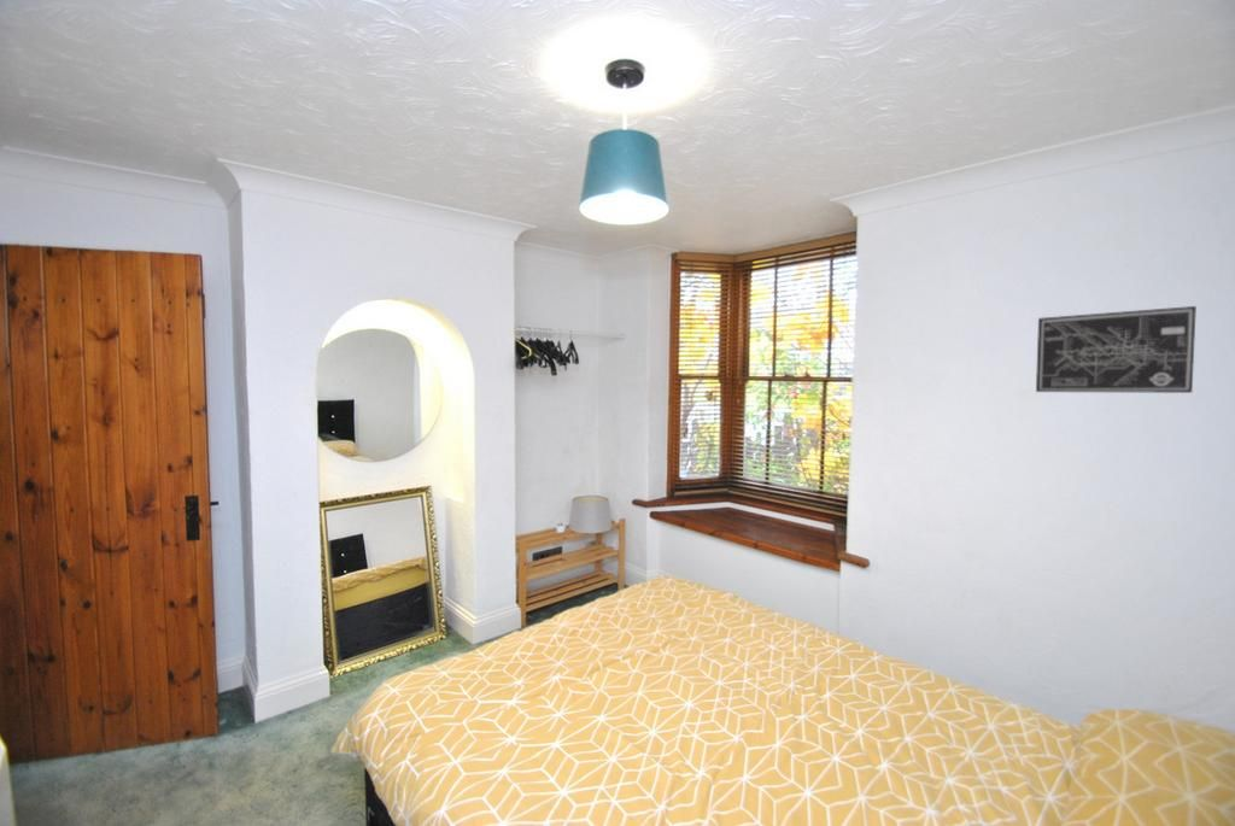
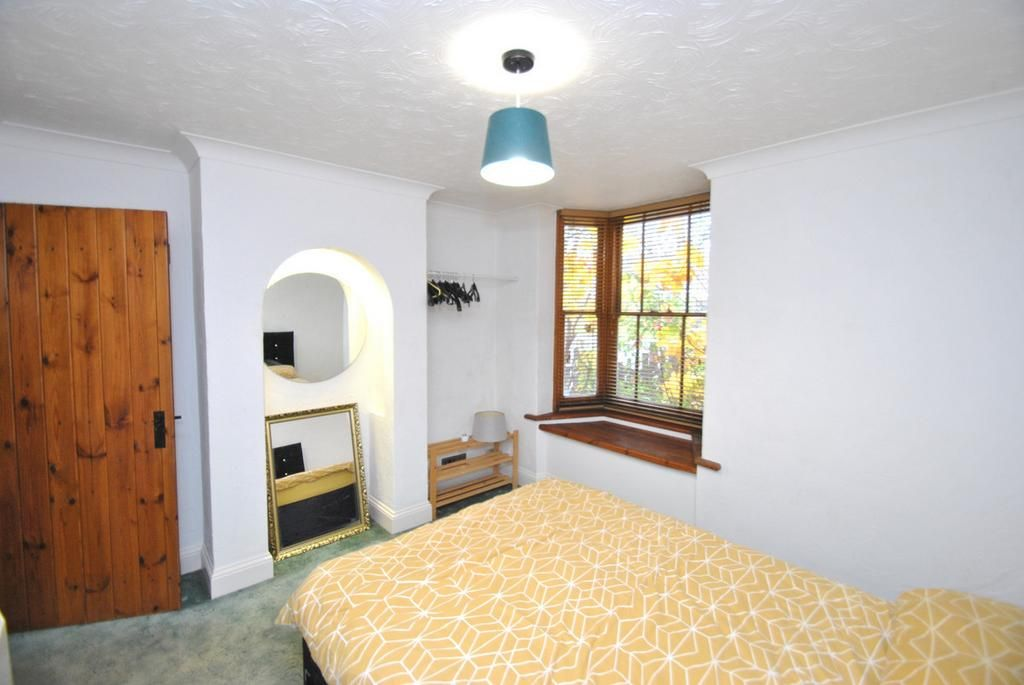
- wall art (1110, 352)
